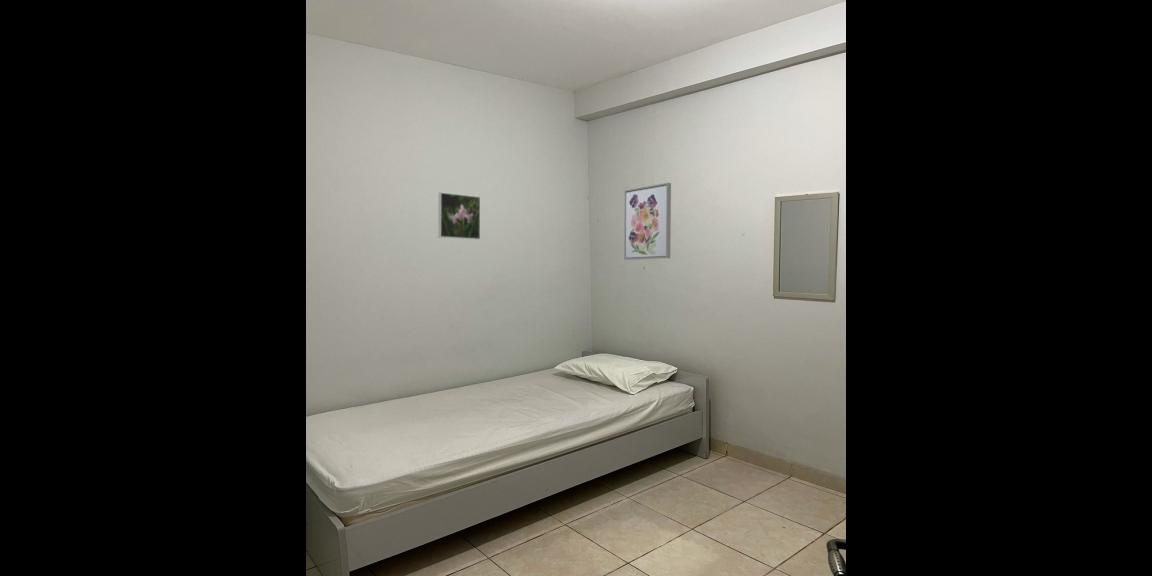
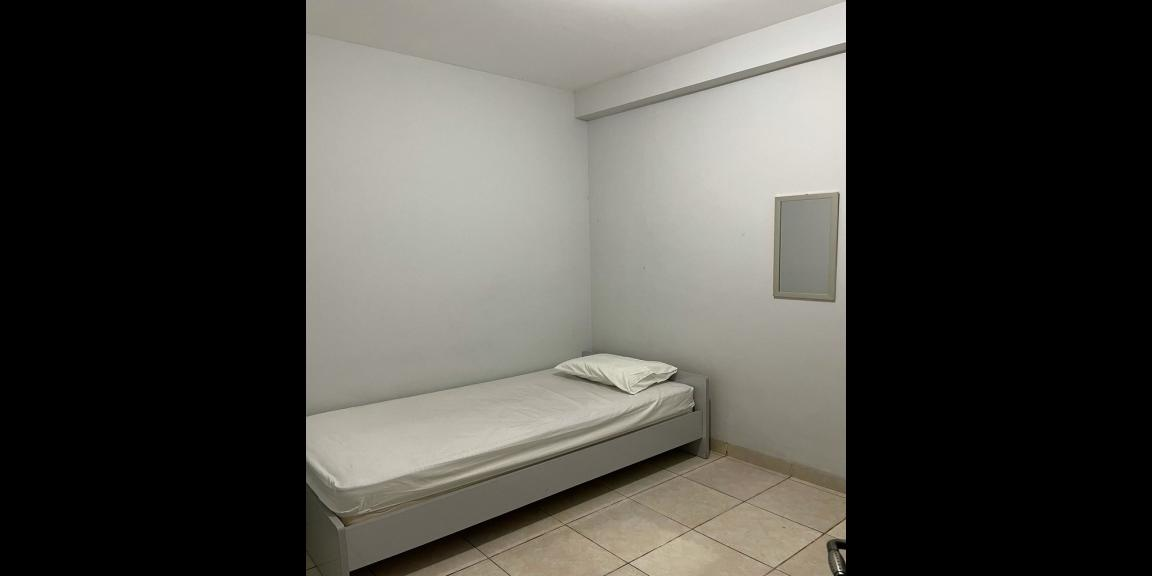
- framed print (459, 216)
- wall art (646, 222)
